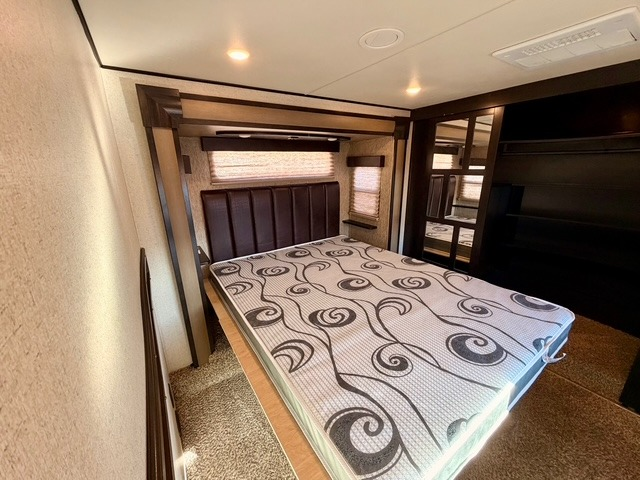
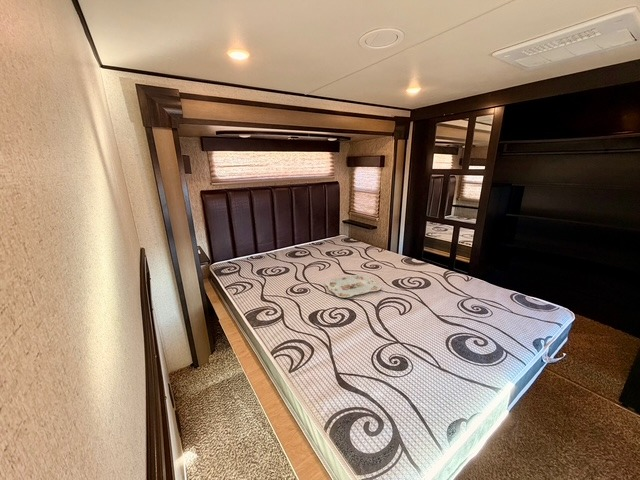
+ serving tray (352, 285)
